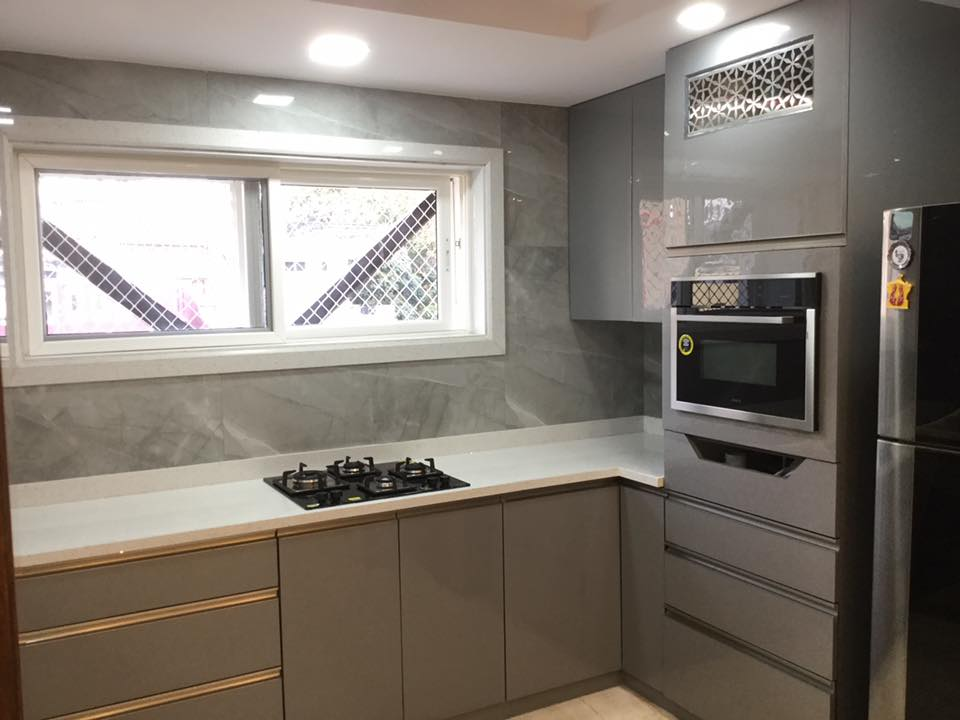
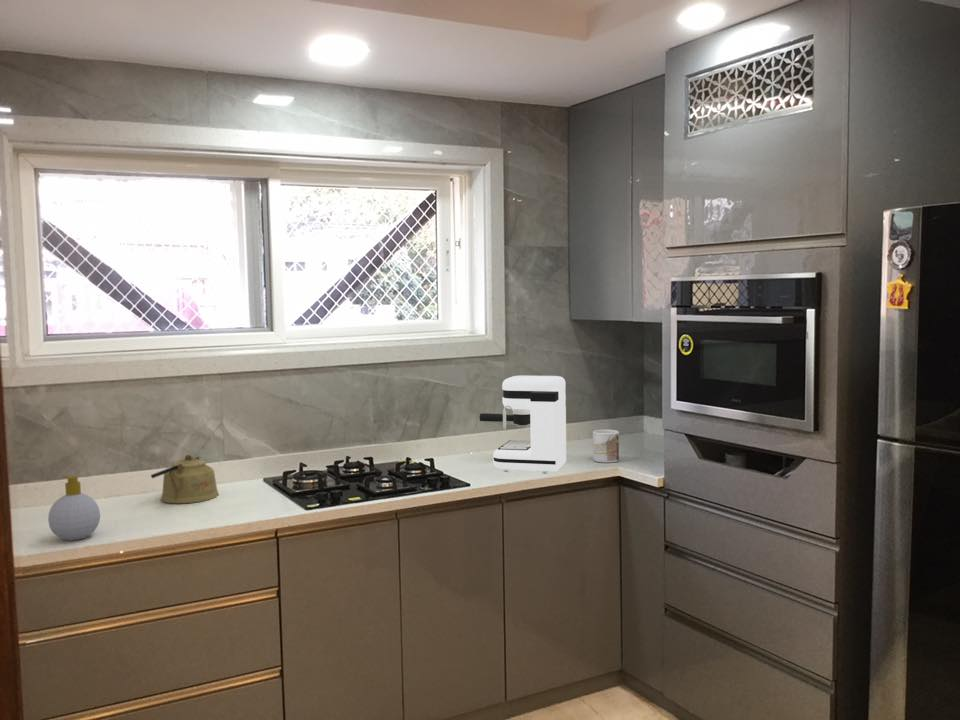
+ mug (607, 445)
+ kettle (185, 476)
+ coffee maker (530, 422)
+ soap bottle (73, 507)
